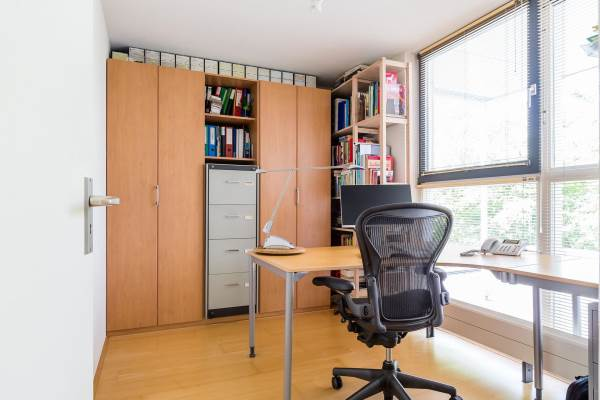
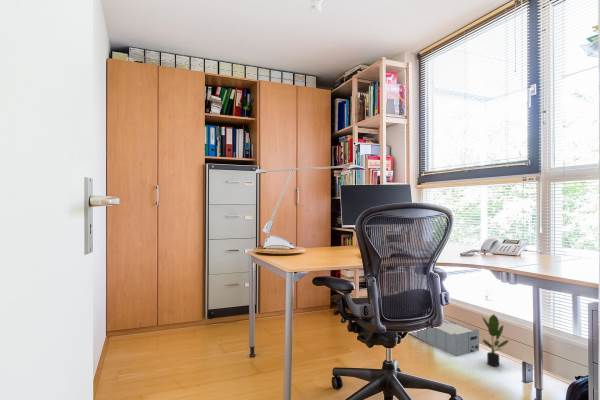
+ potted plant (492, 342)
+ storage bin (442, 331)
